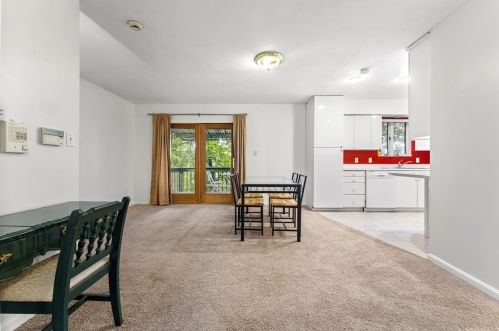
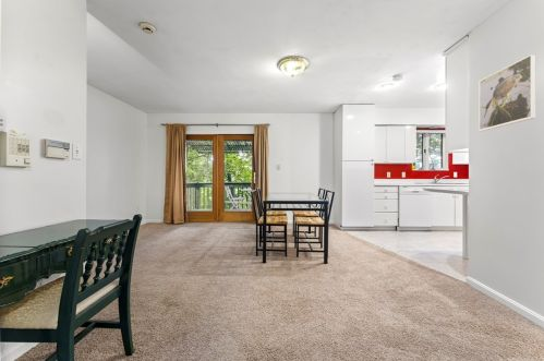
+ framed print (504, 97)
